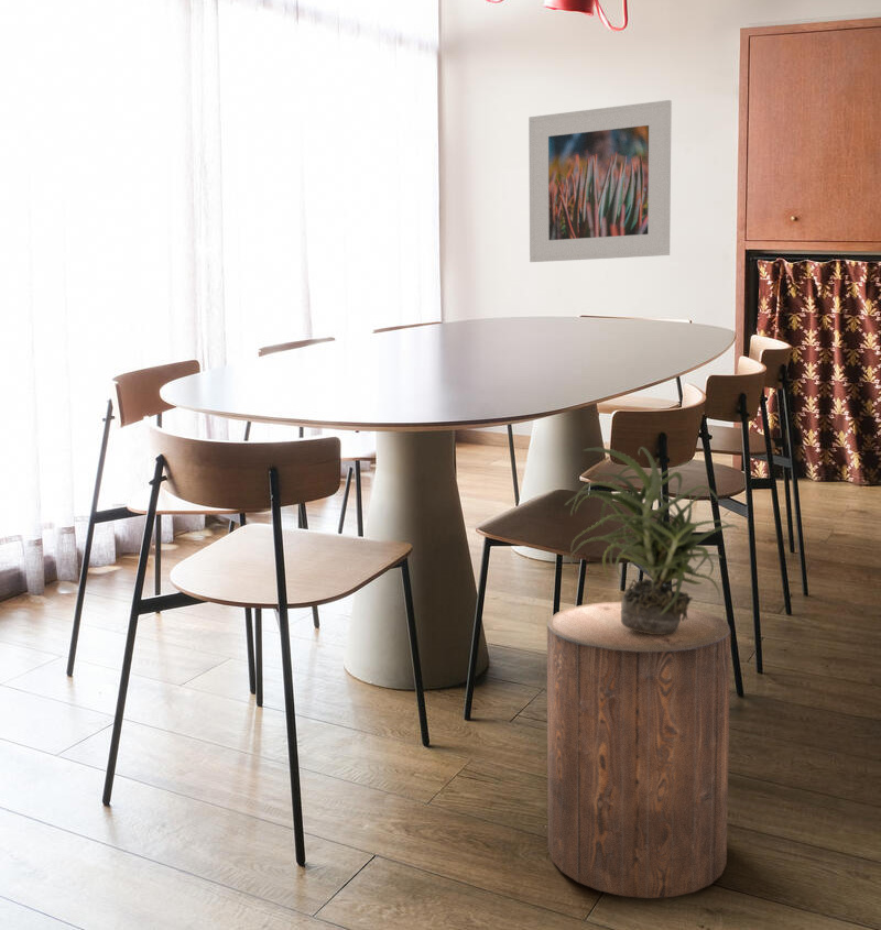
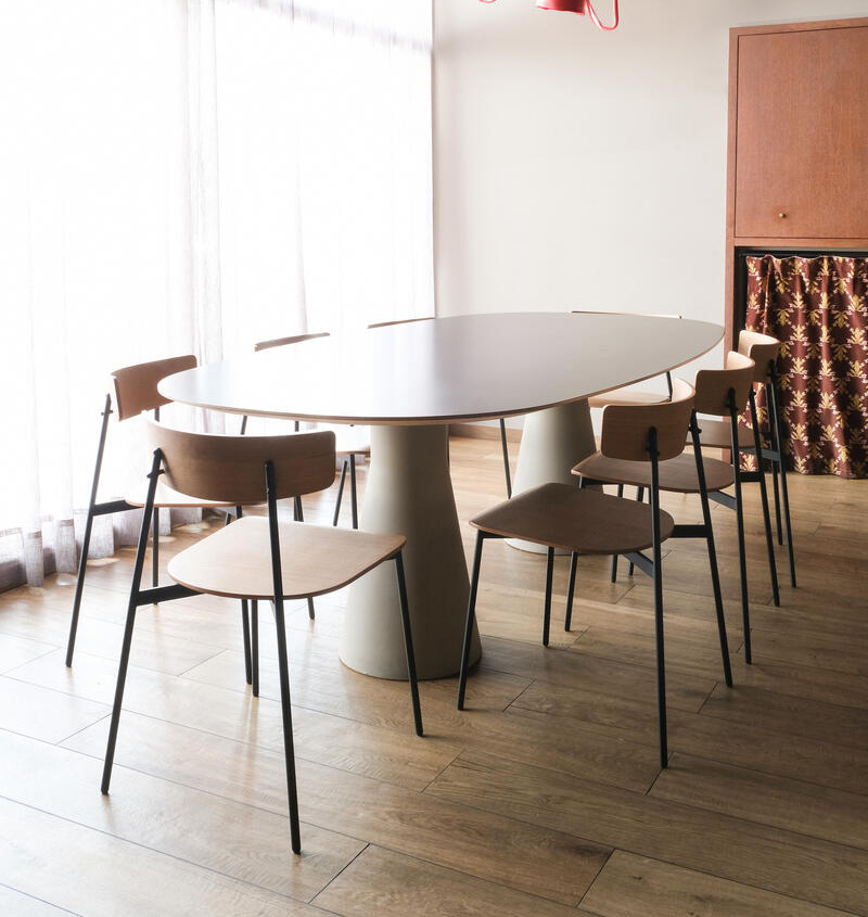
- potted plant (643, 533)
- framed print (597, 184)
- stool (637, 738)
